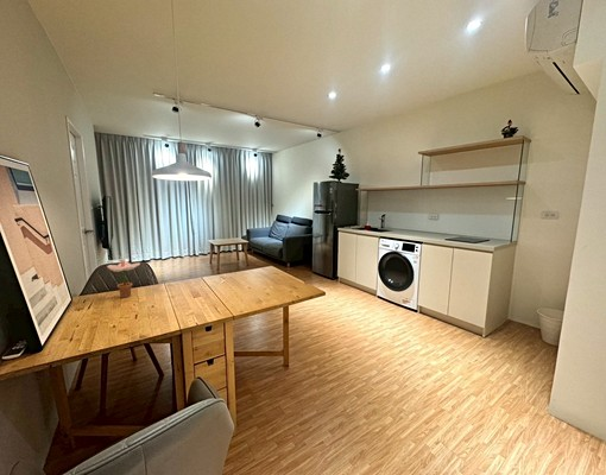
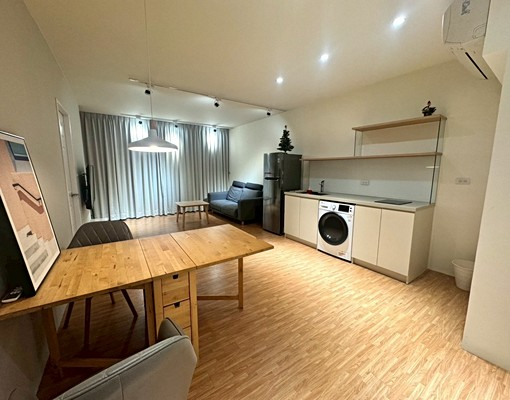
- flower (124, 273)
